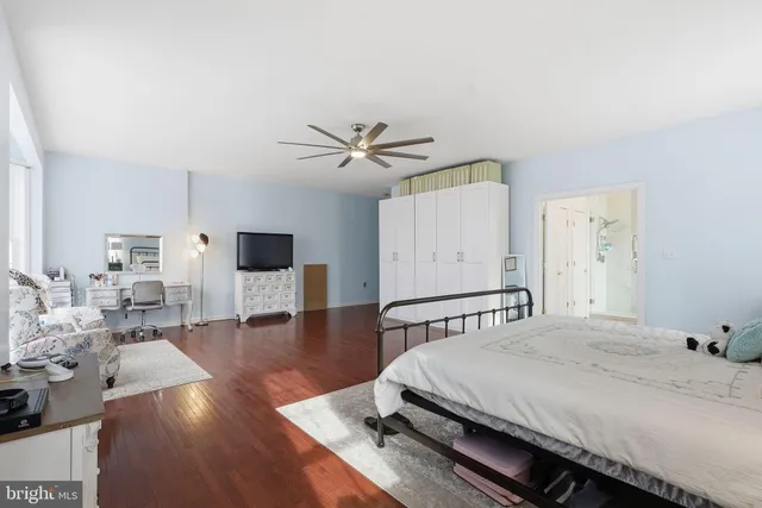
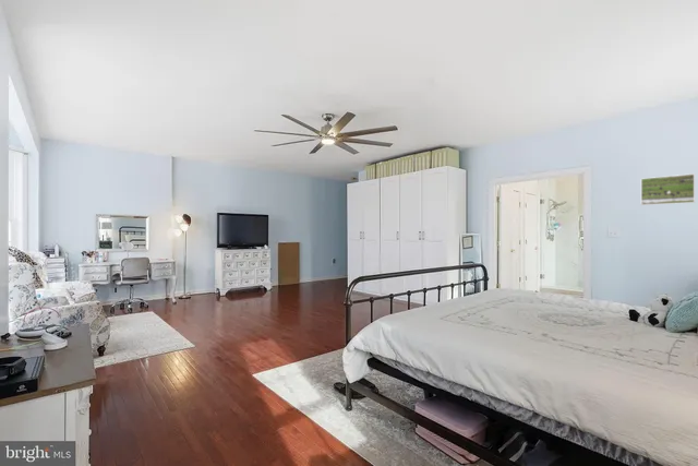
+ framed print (666, 190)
